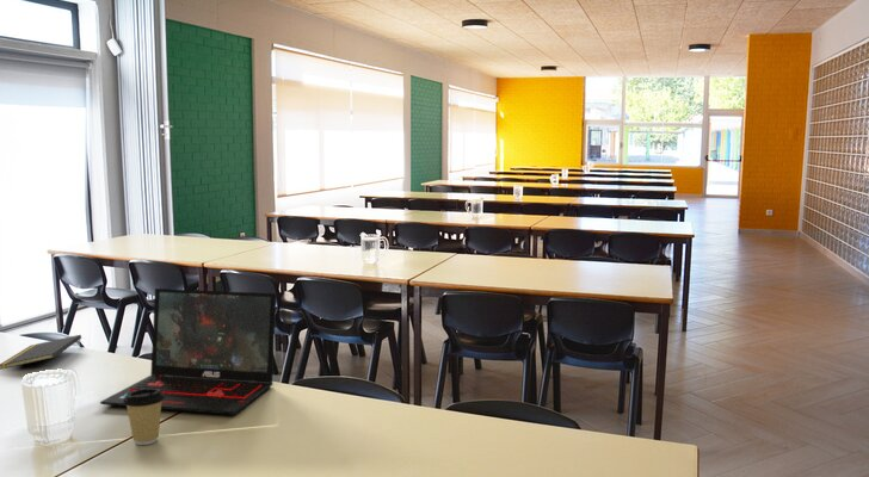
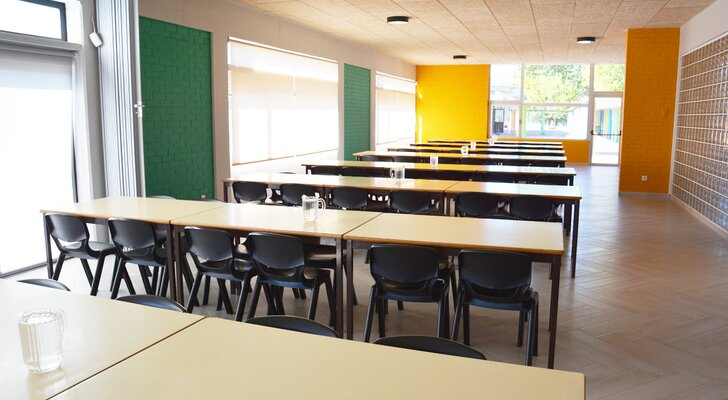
- notepad (42, 351)
- coffee cup (144, 415)
- laptop (191, 347)
